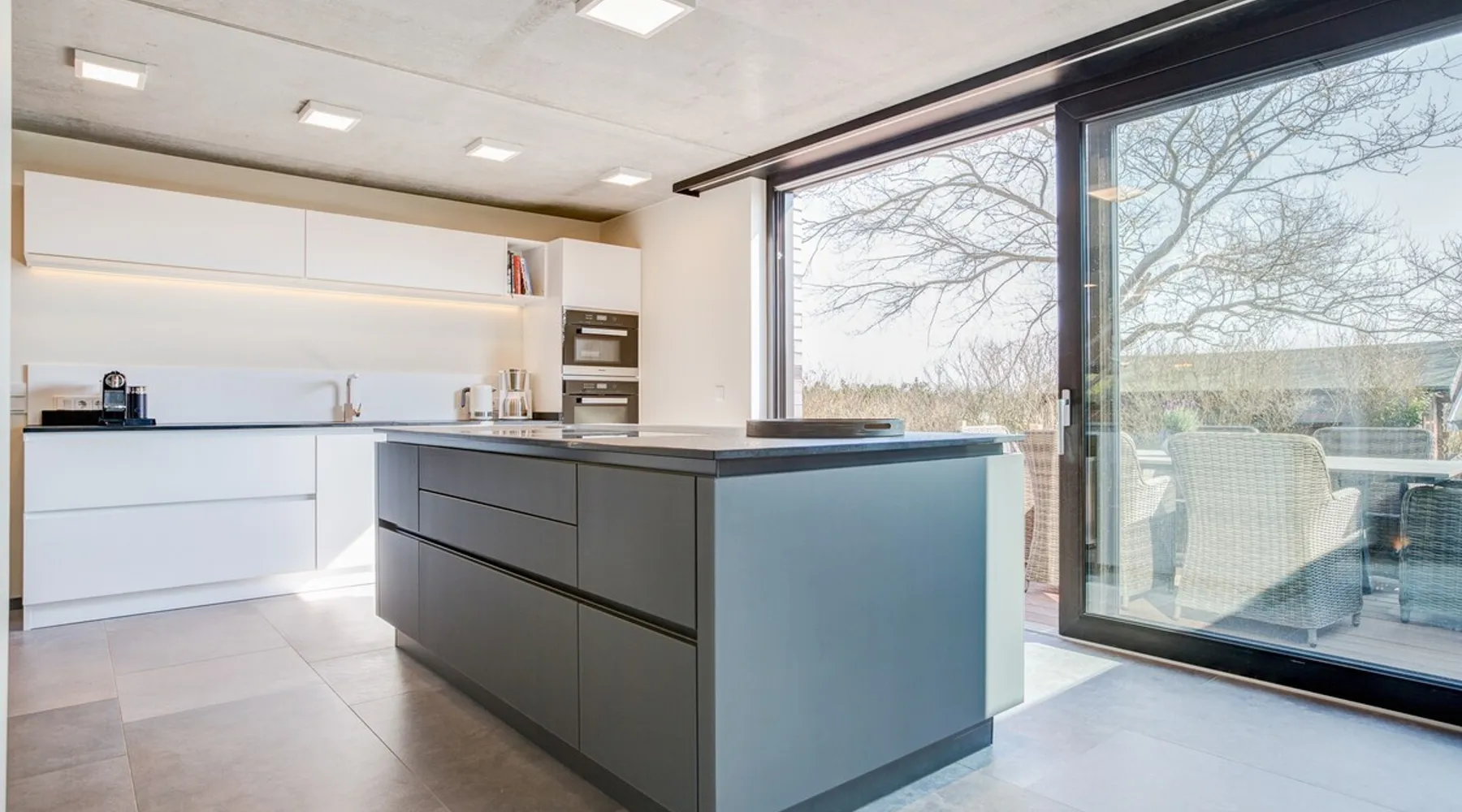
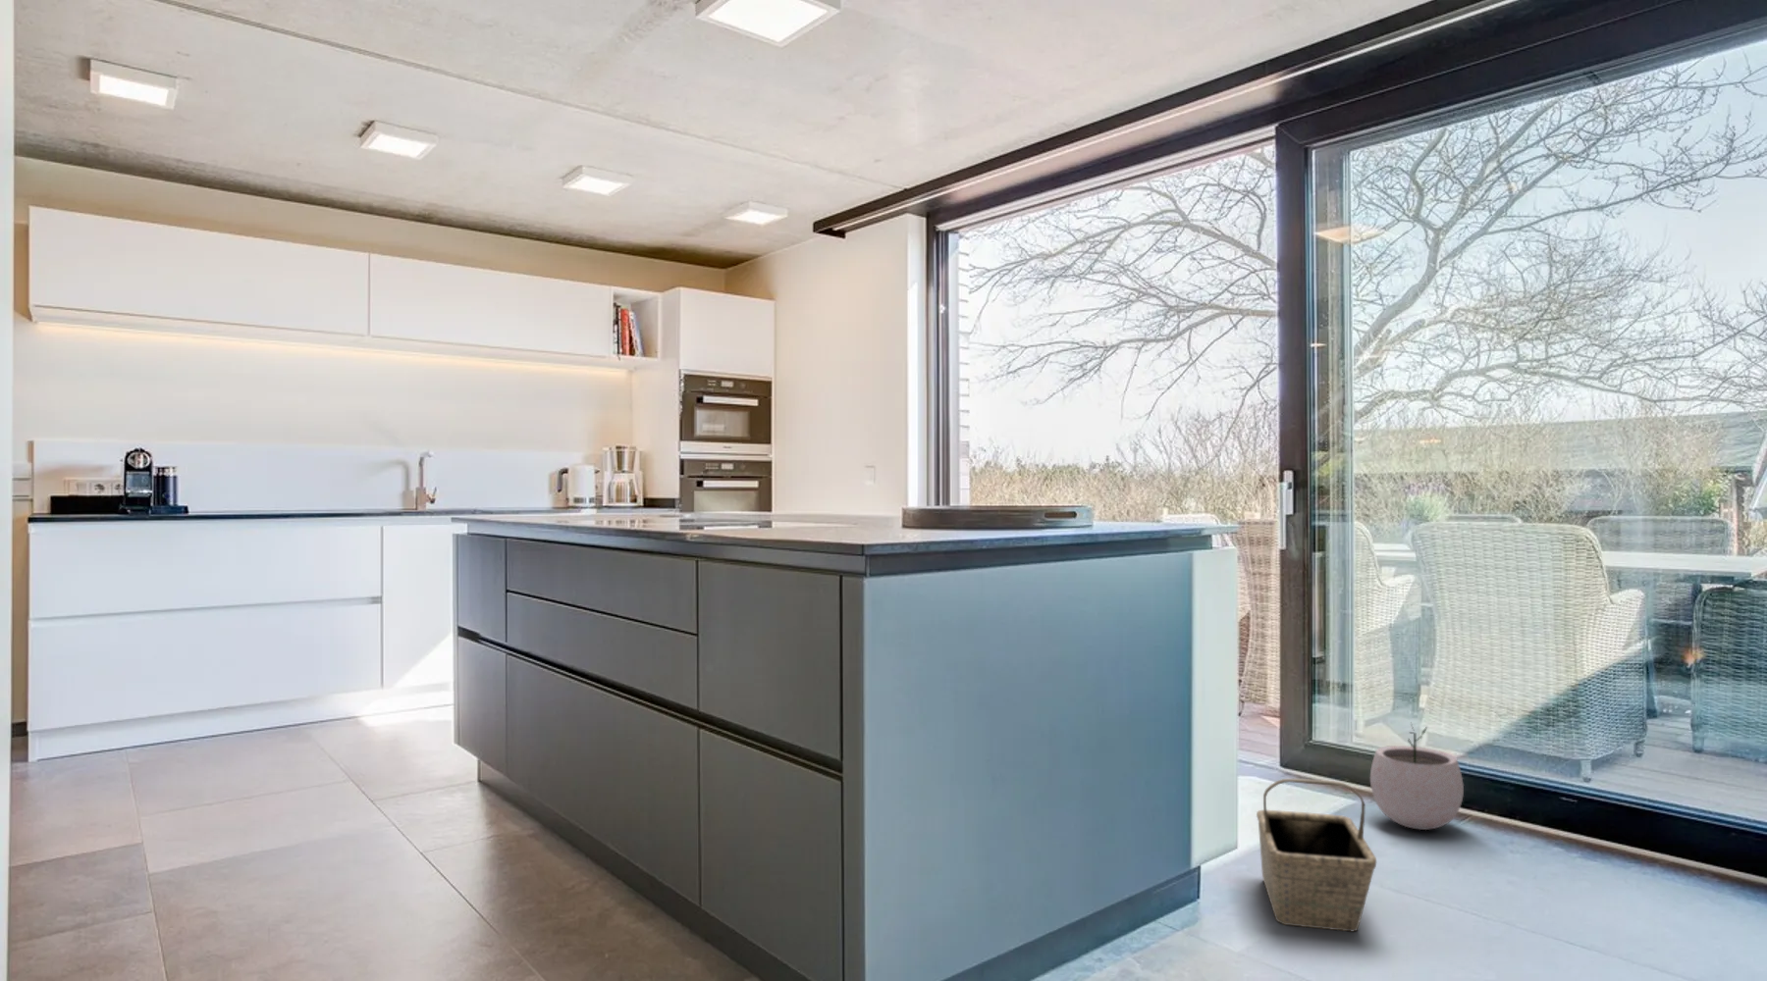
+ basket (1313, 841)
+ plant pot (1415, 774)
